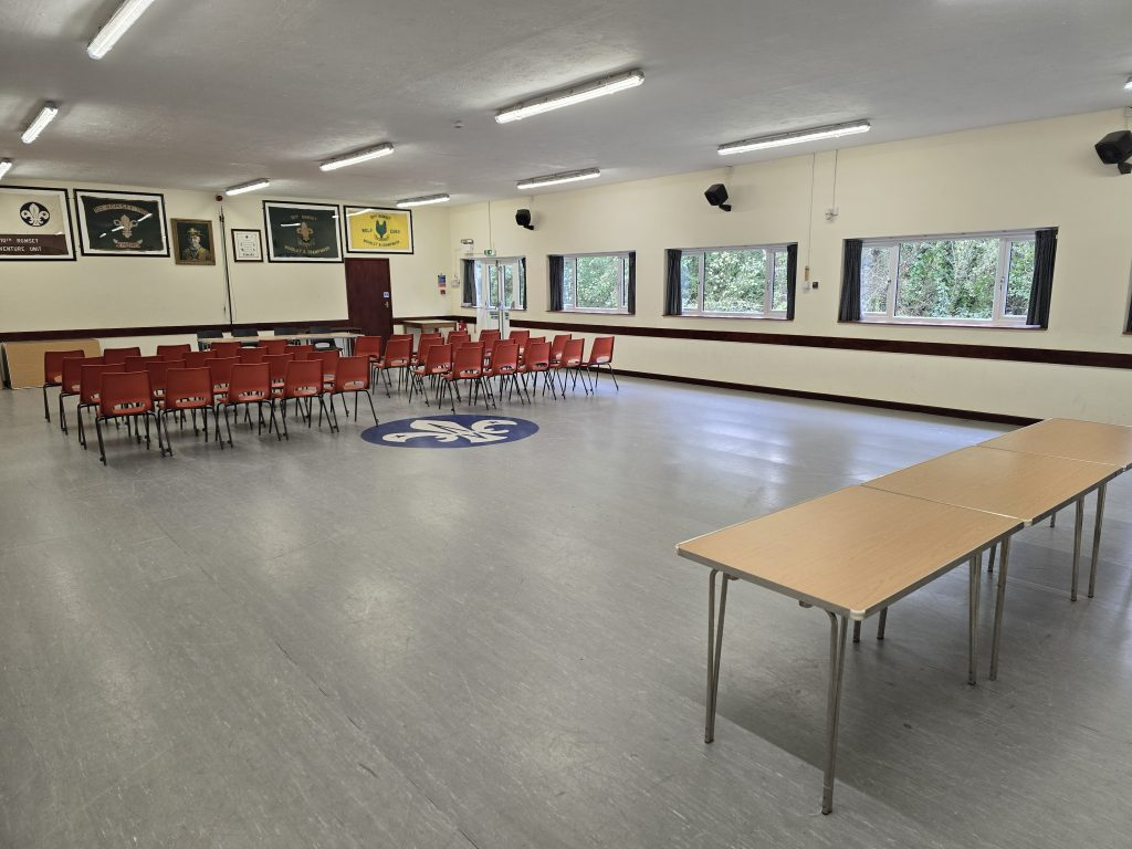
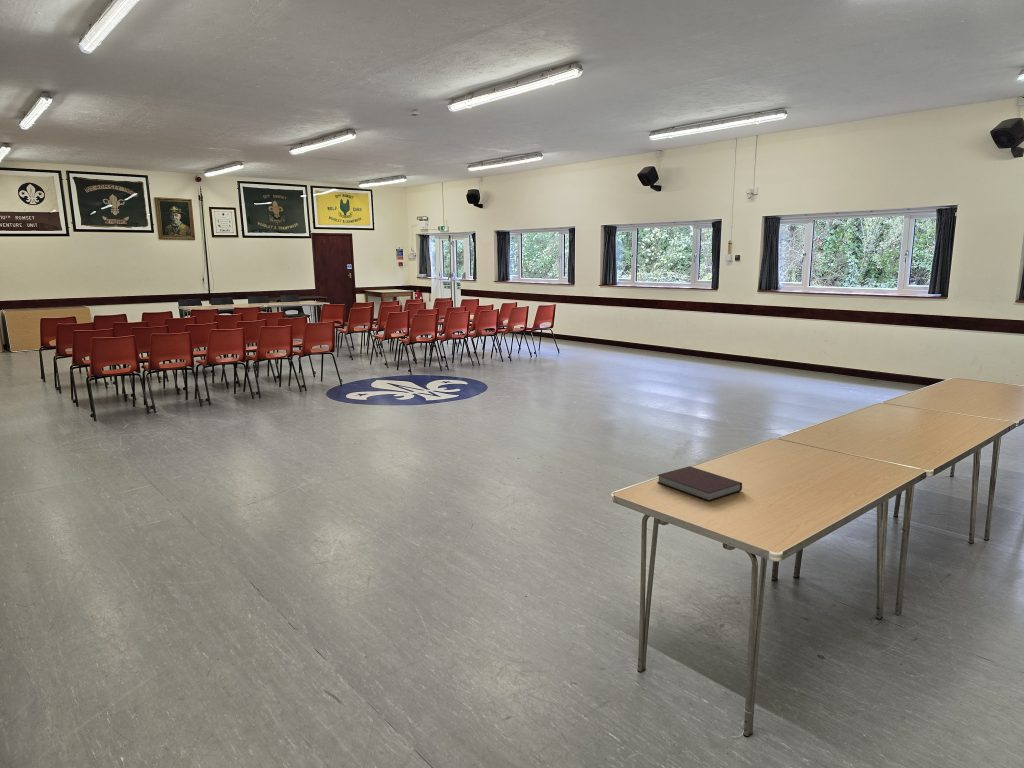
+ notebook (698, 482)
